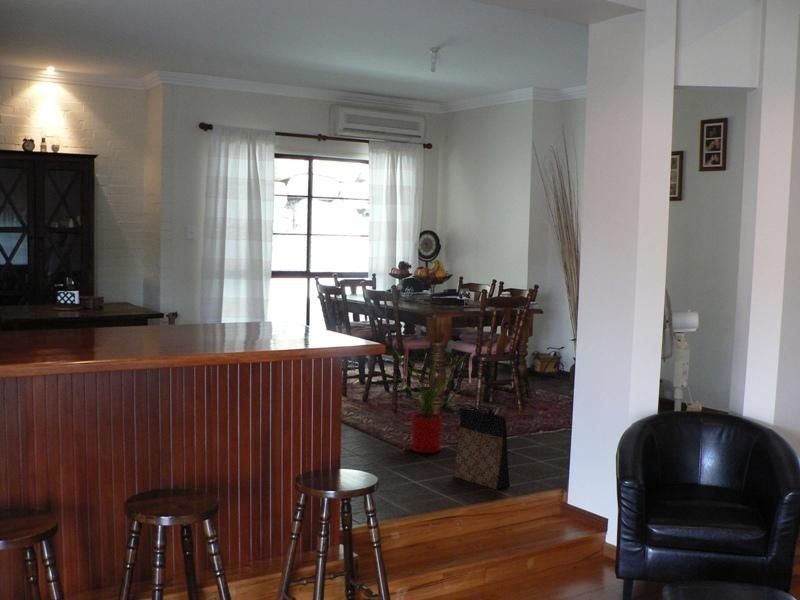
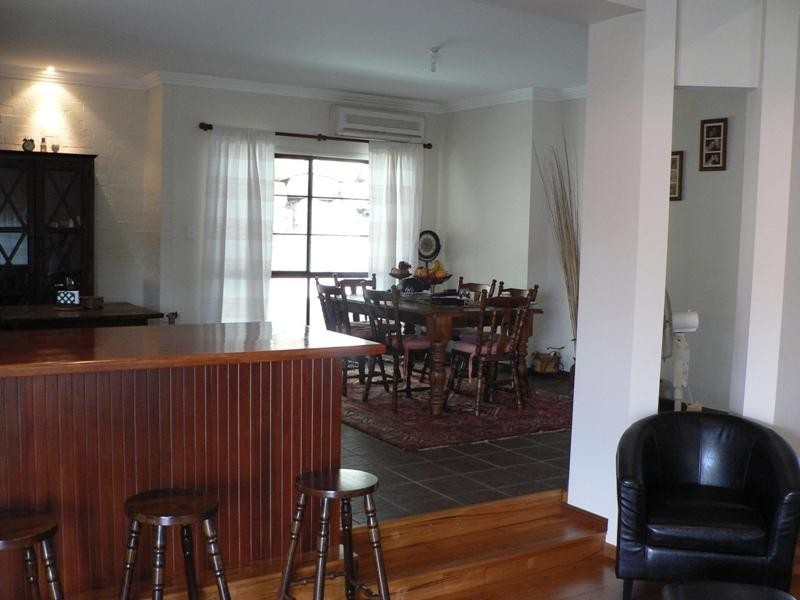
- bag (481, 443)
- house plant (426, 394)
